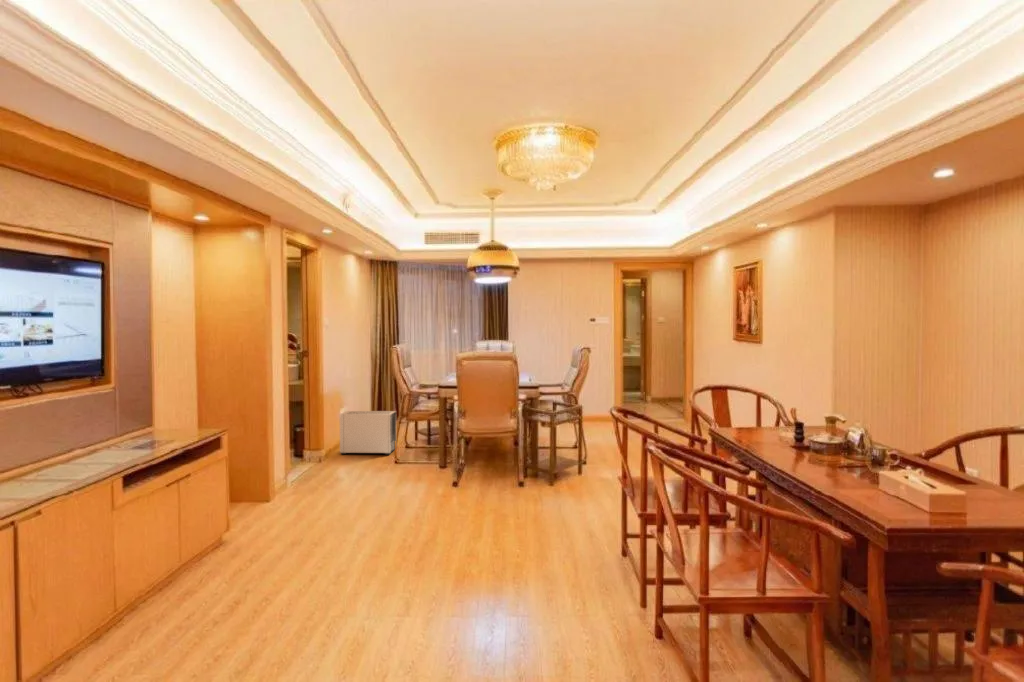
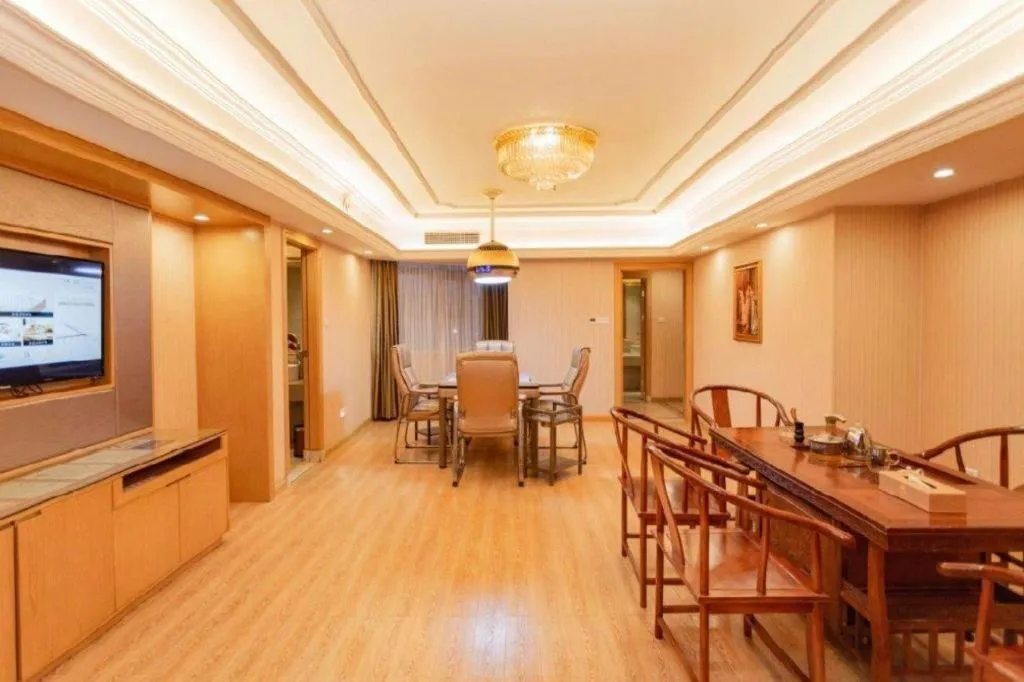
- air purifier (368, 432)
